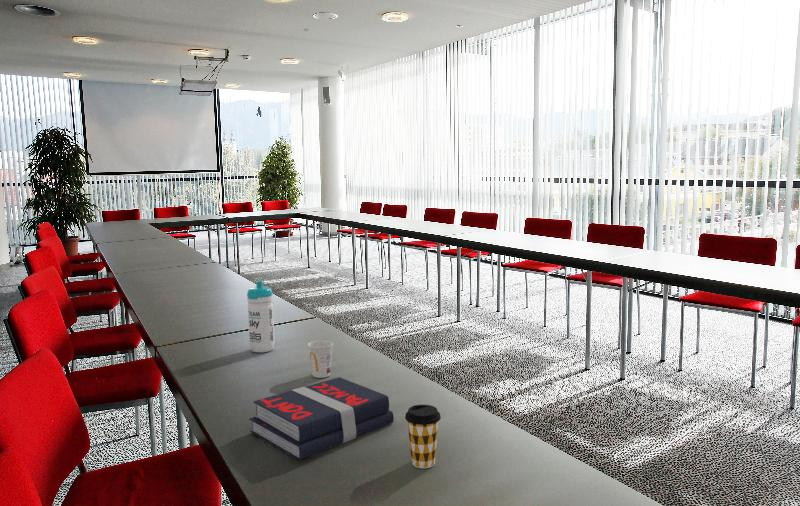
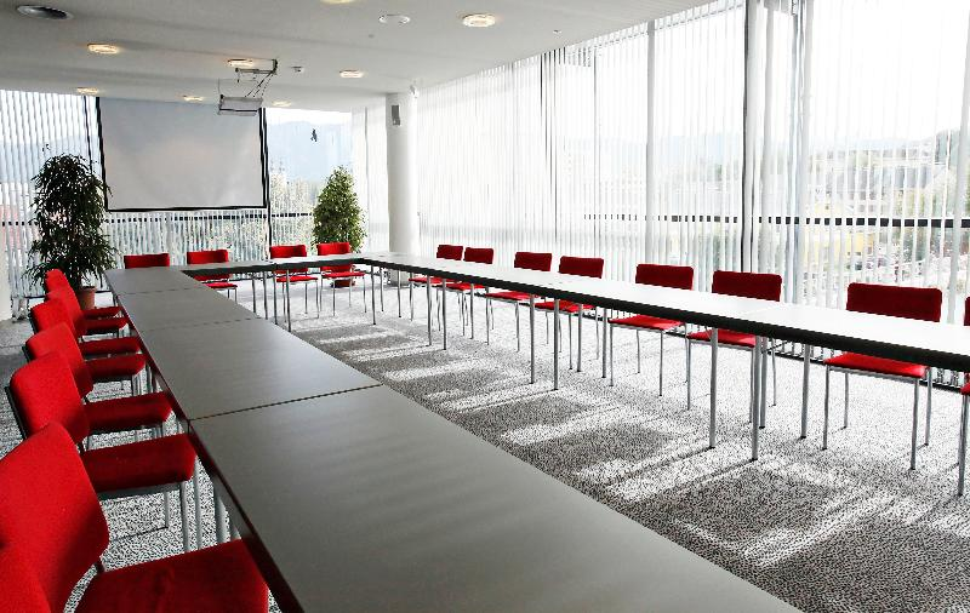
- water bottle (260, 315)
- coffee cup (423, 436)
- book (322, 413)
- cup (320, 359)
